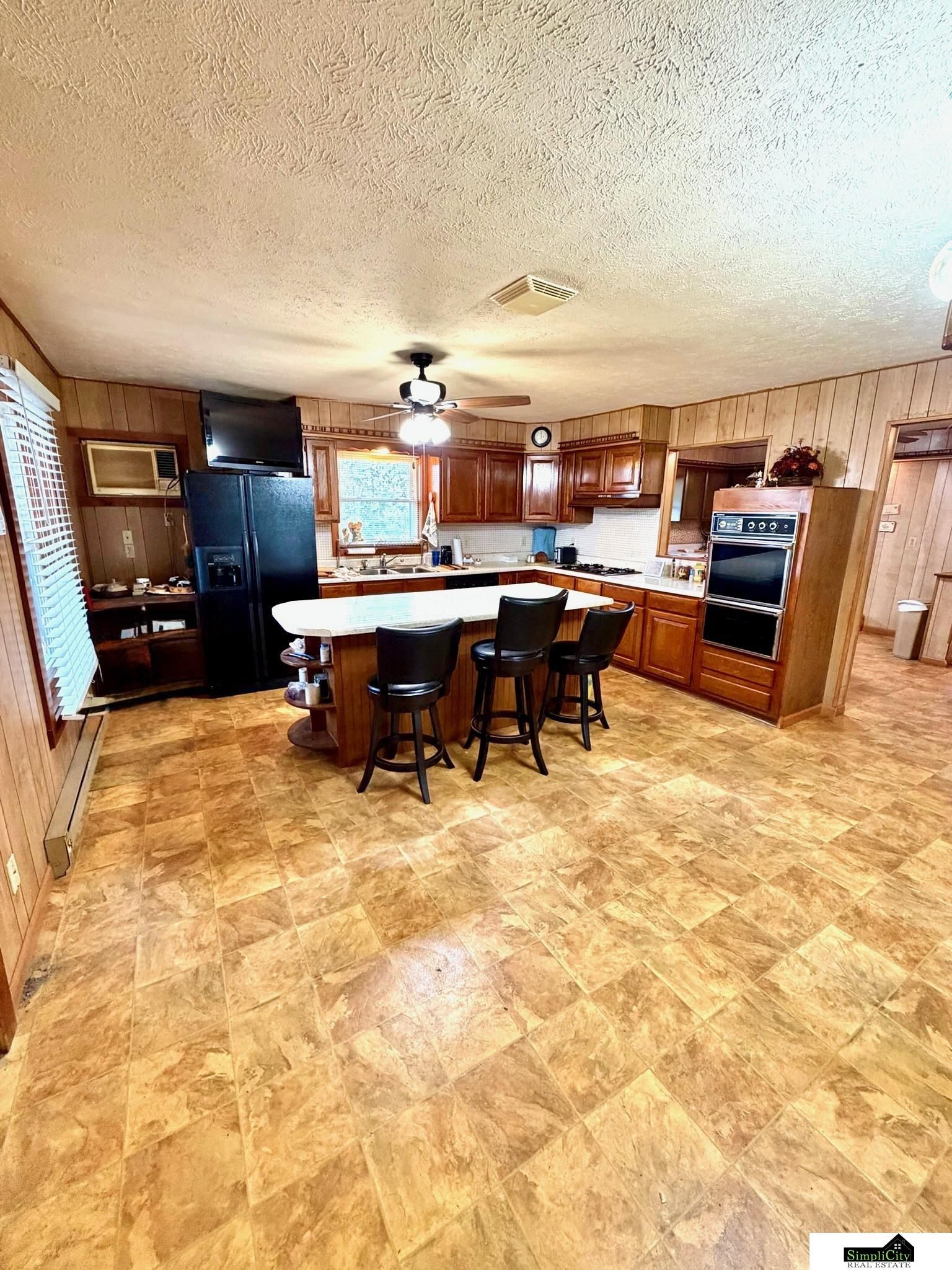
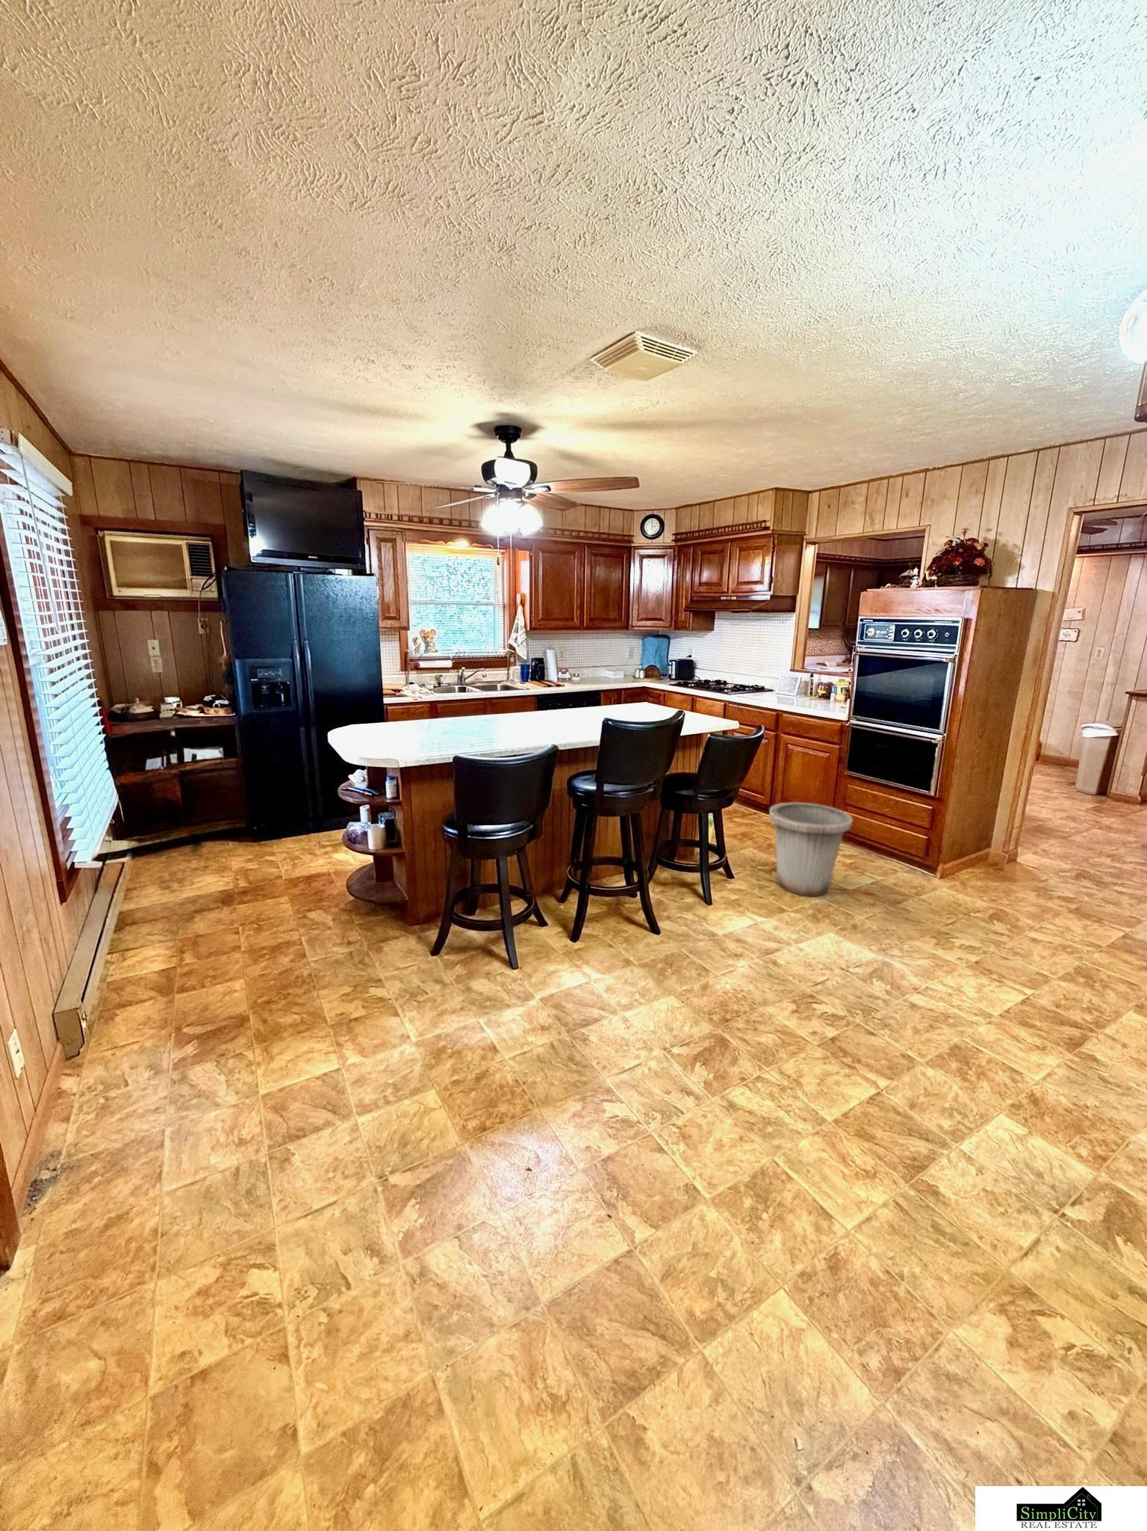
+ trash can (806, 850)
